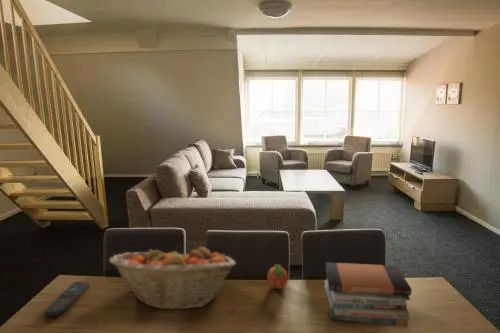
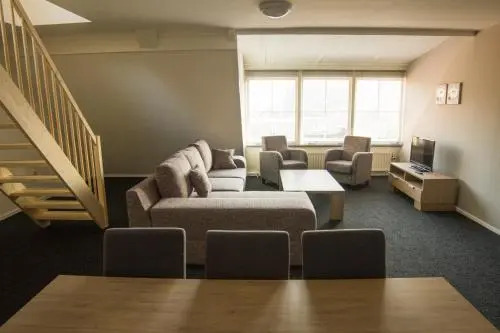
- fruit (277, 275)
- remote control (68, 296)
- book stack (364, 292)
- fruit basket (174, 269)
